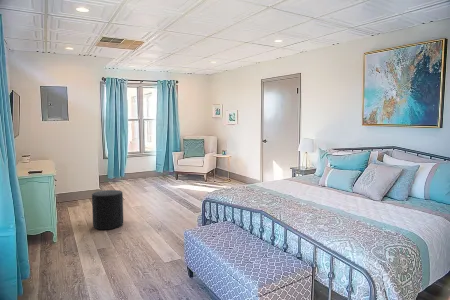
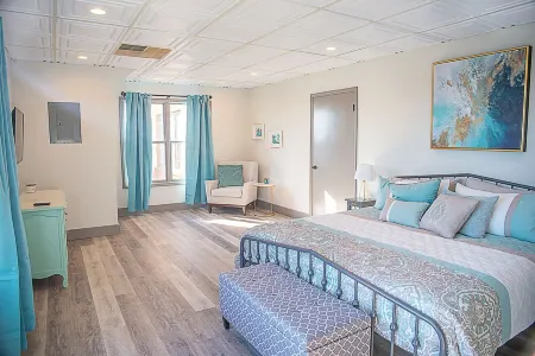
- stool (107, 208)
